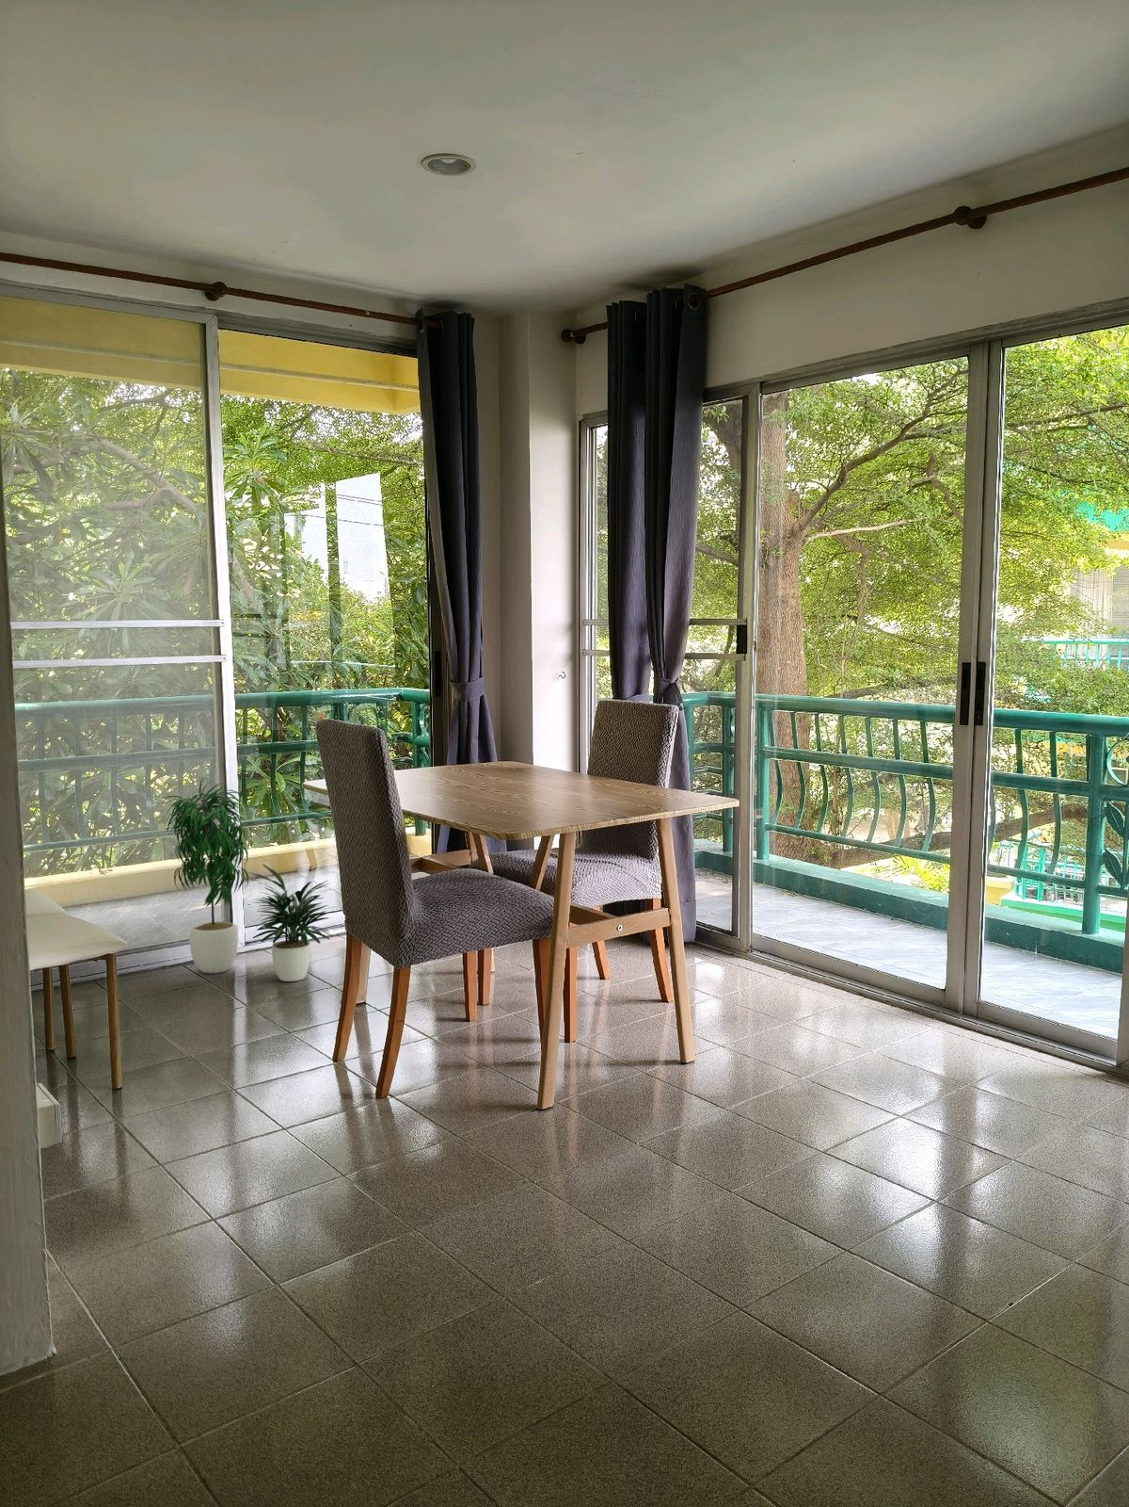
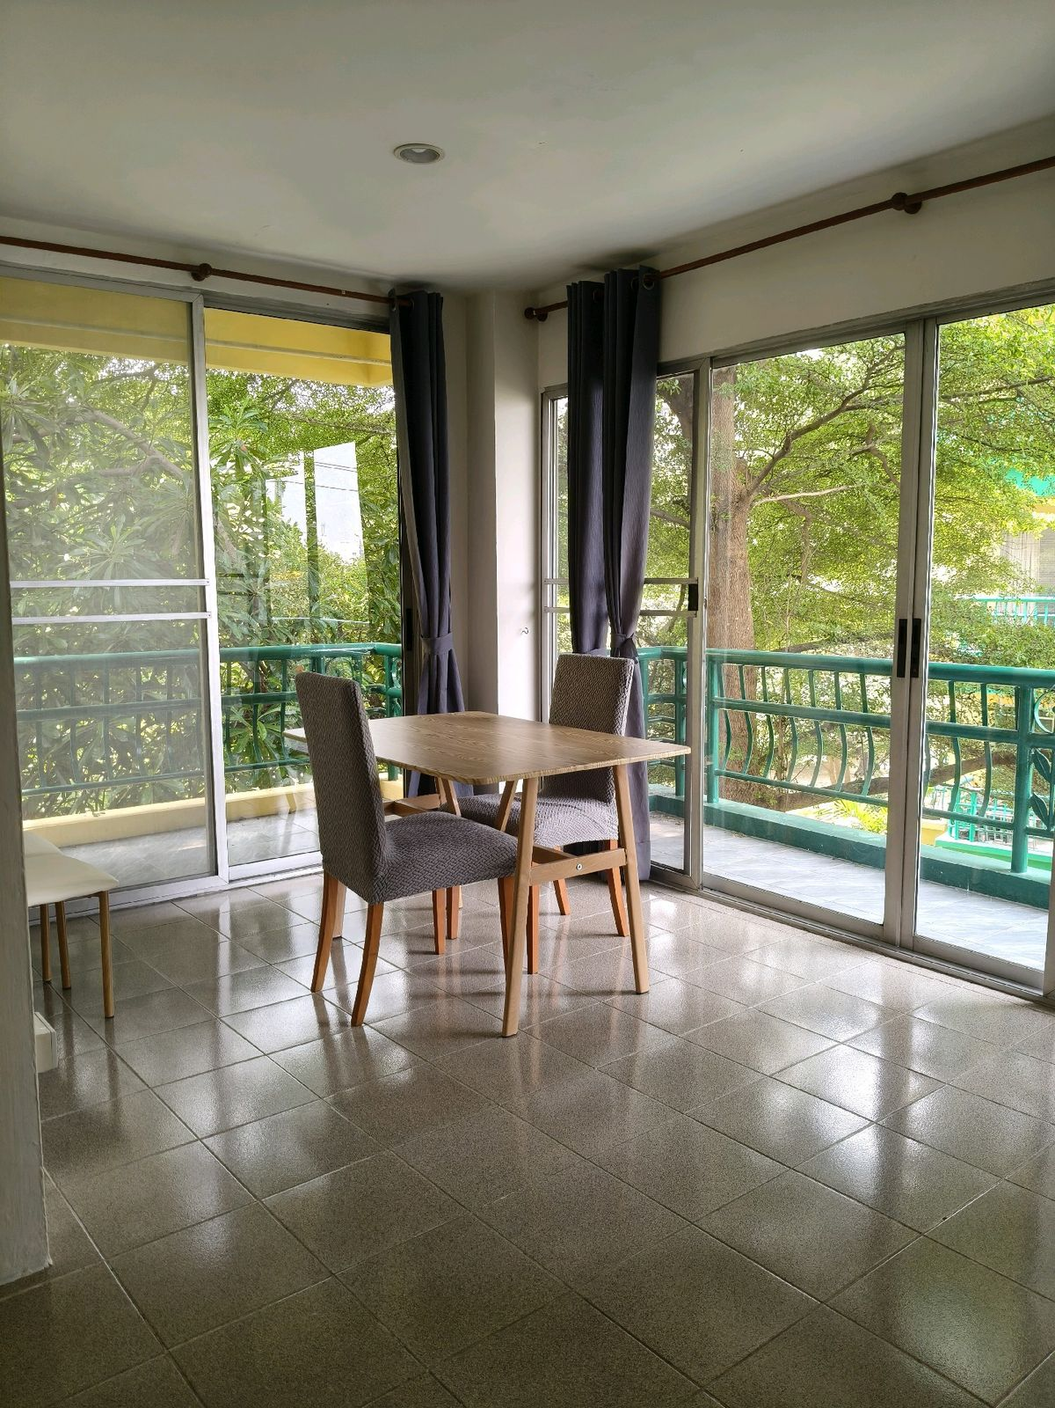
- potted plant (247, 876)
